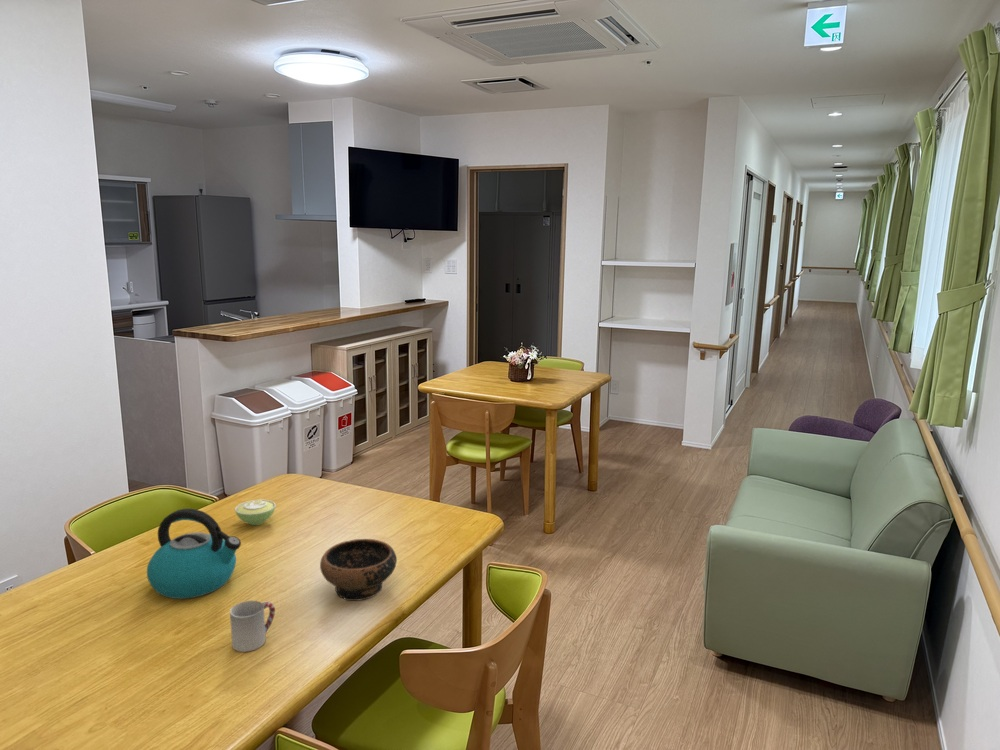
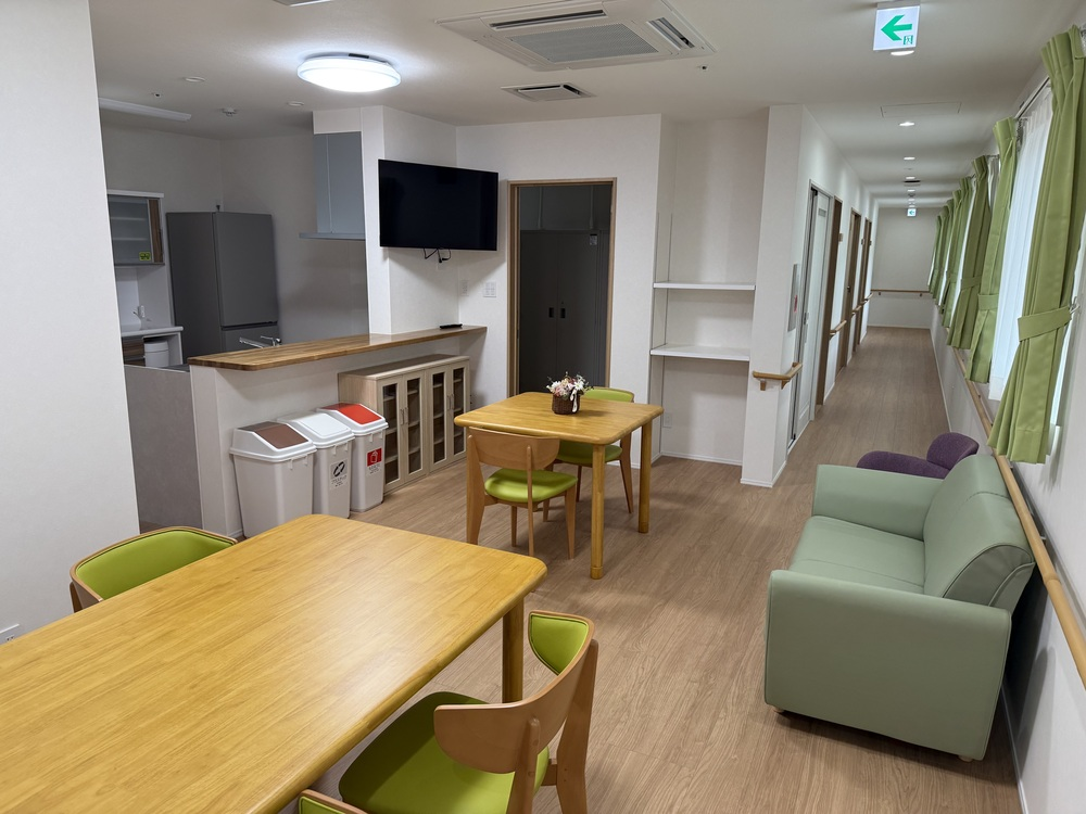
- cup (254, 622)
- bowl (358, 571)
- sugar bowl (255, 511)
- kettle (196, 547)
